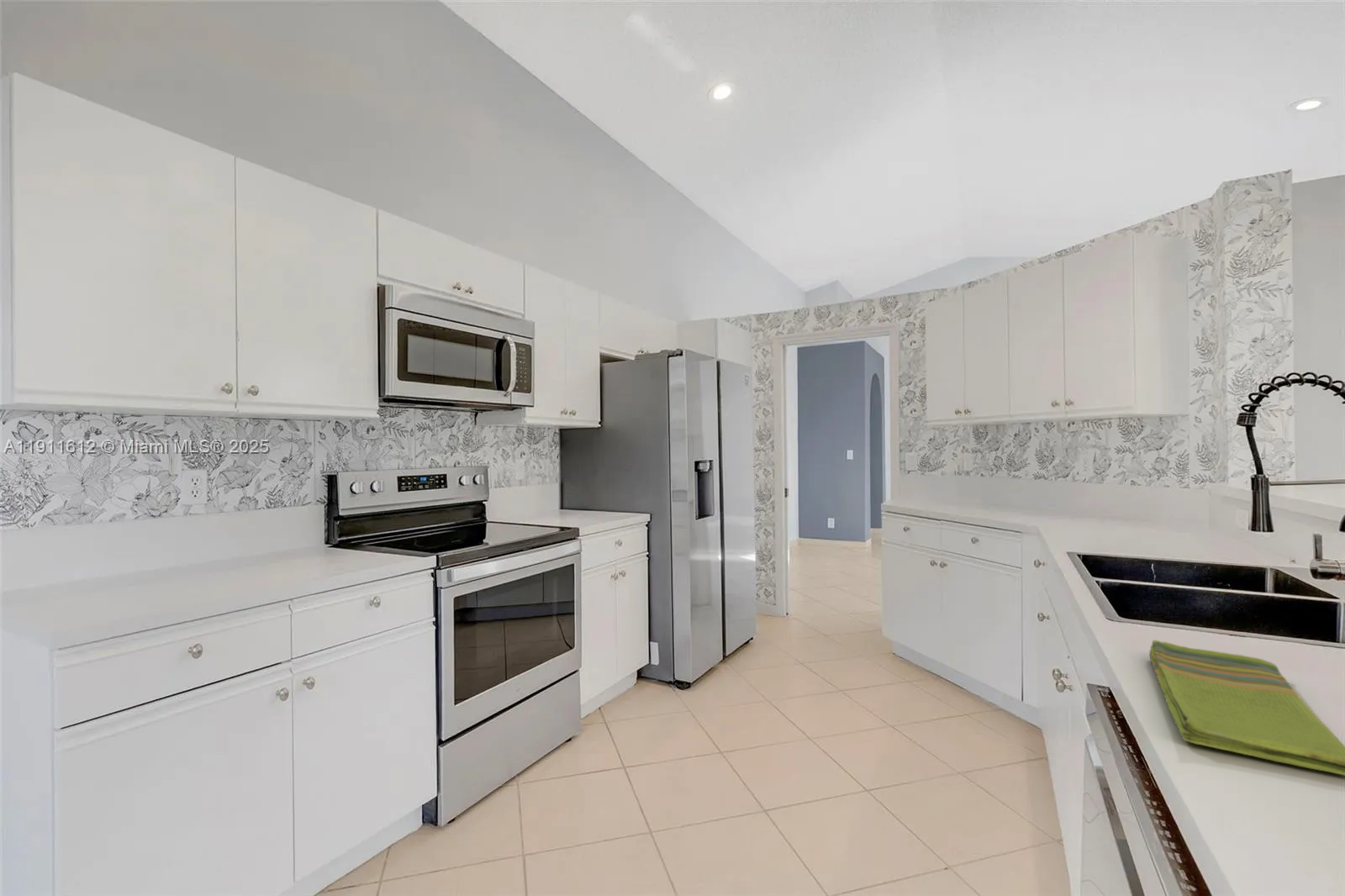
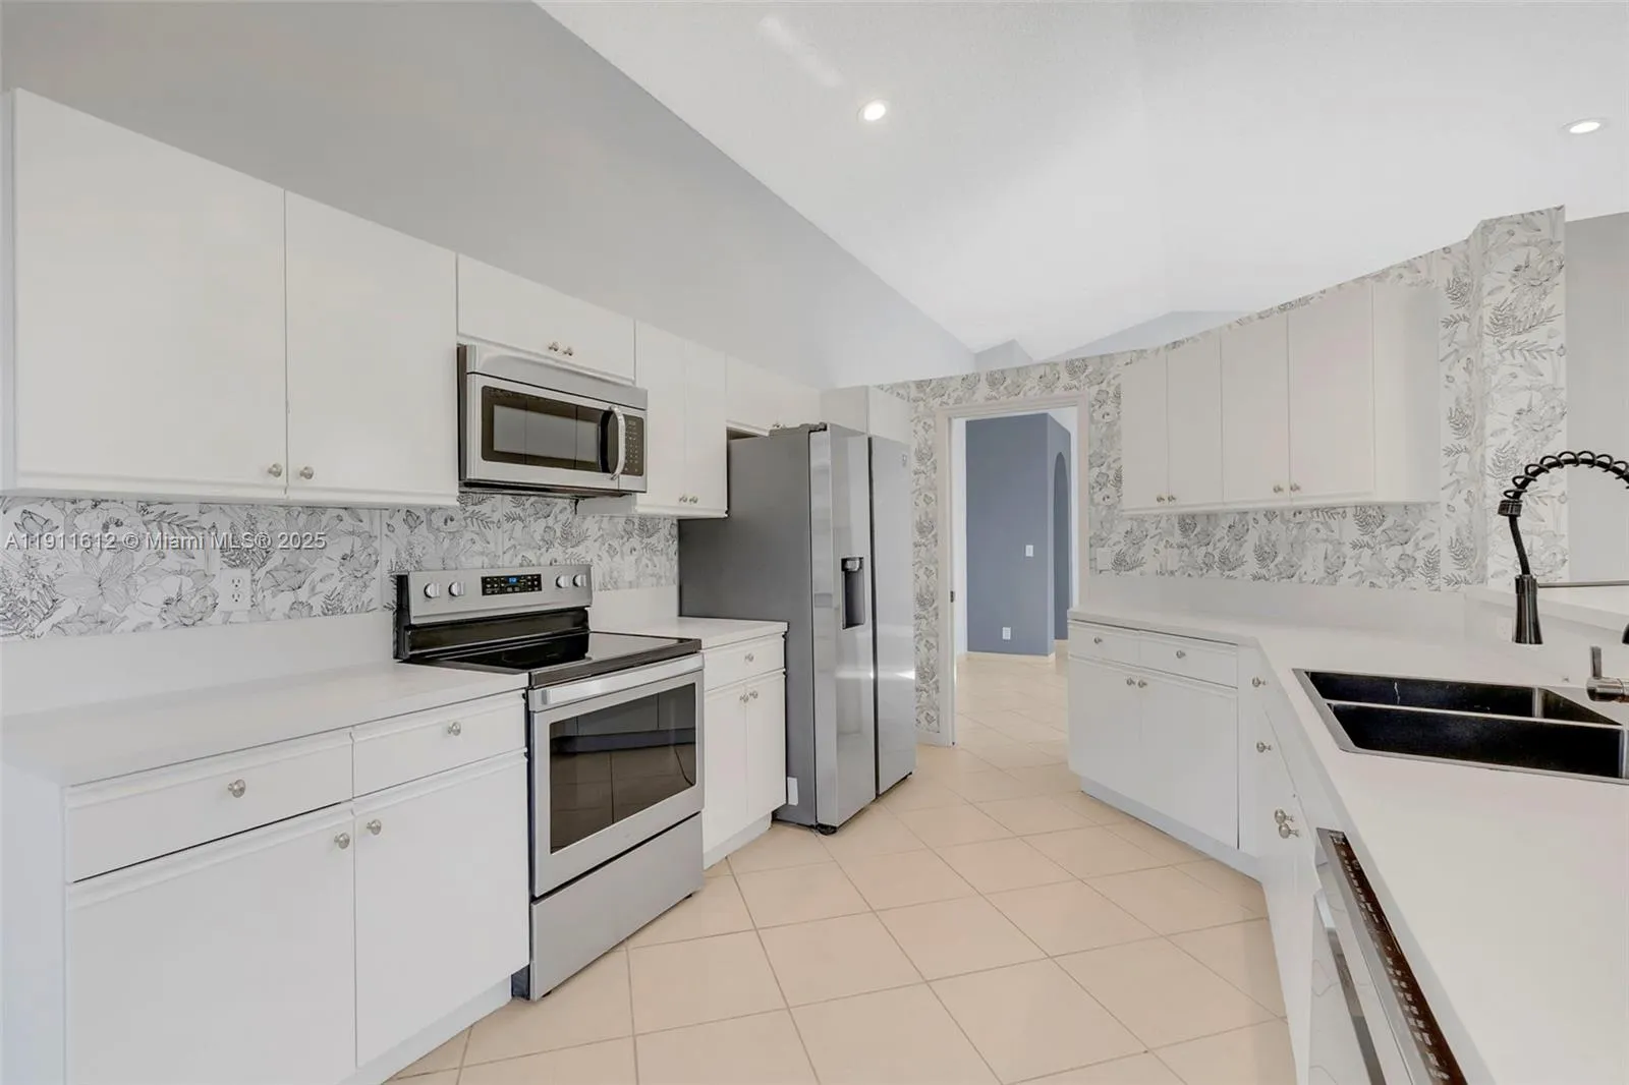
- dish towel (1233, 693)
